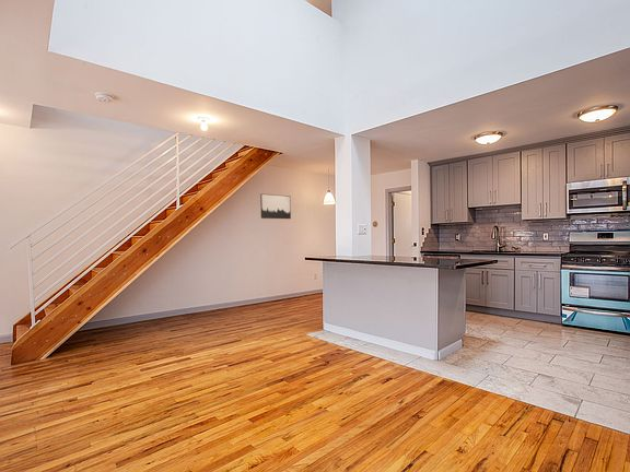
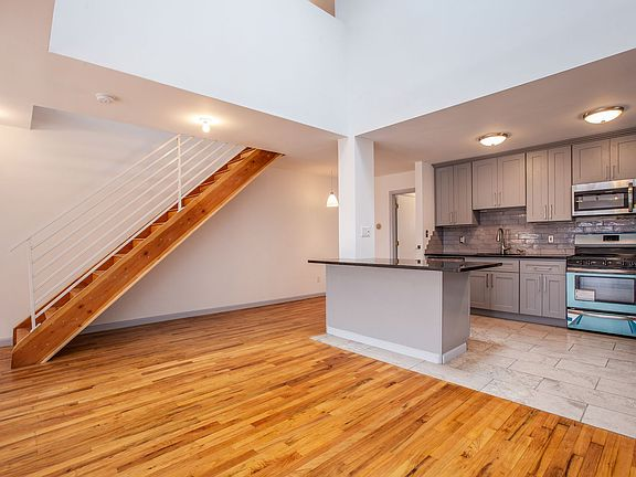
- wall art (276, 206)
